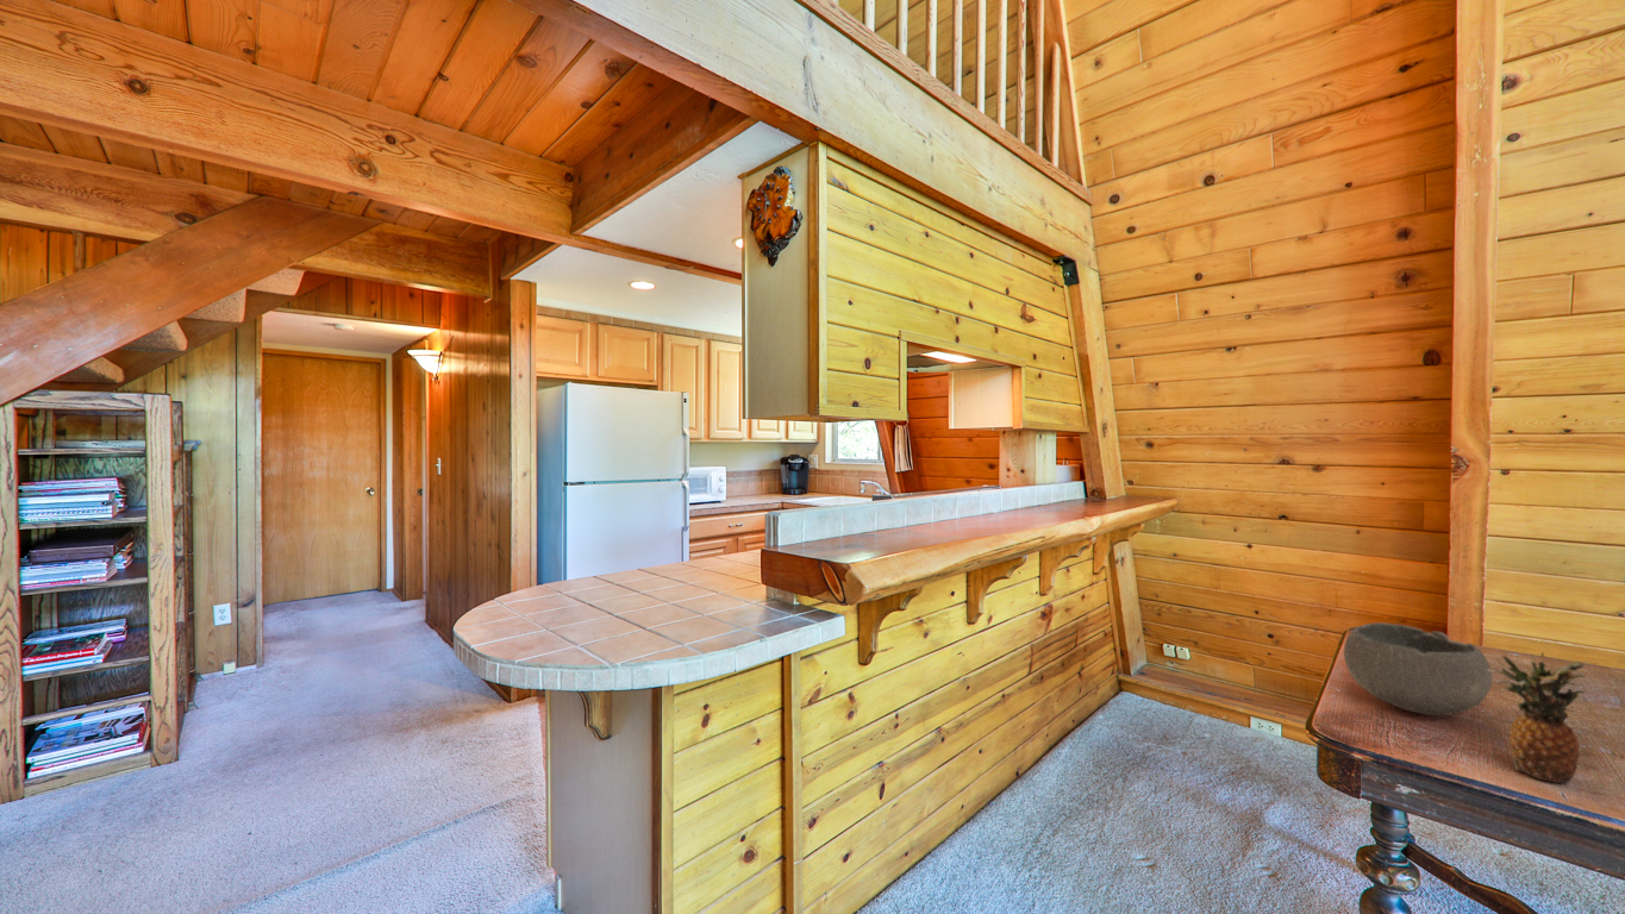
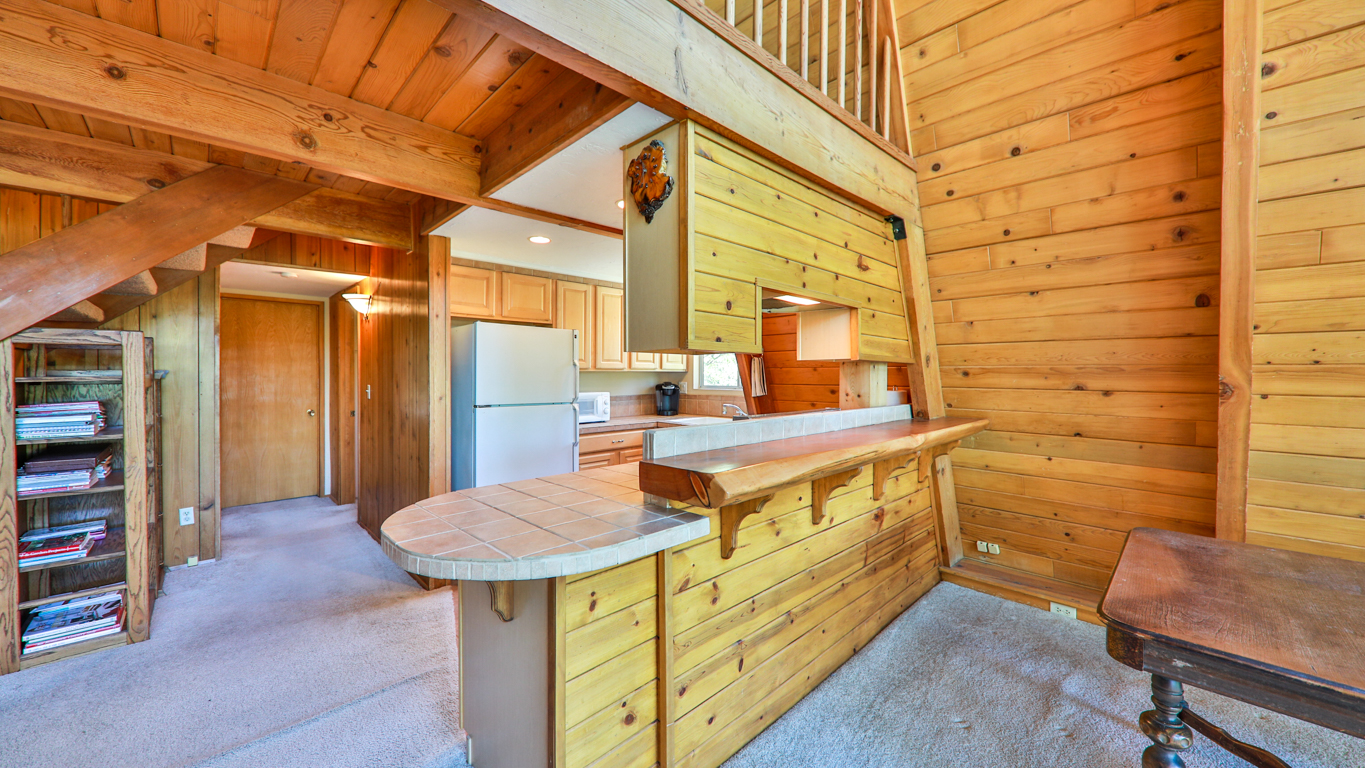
- fruit (1538, 714)
- bowl (1412, 670)
